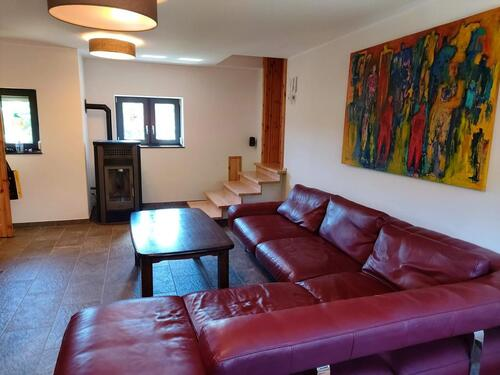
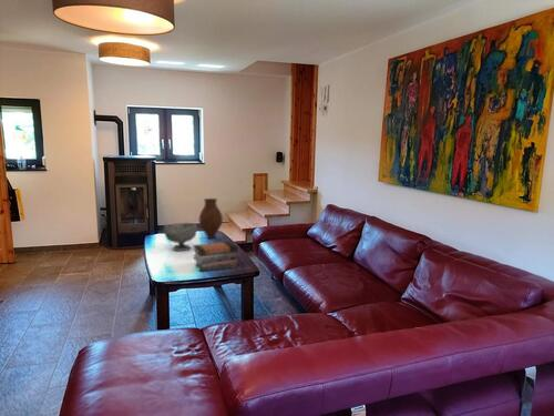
+ decorative bowl (181, 236)
+ book stack (215, 255)
+ vase (211, 219)
